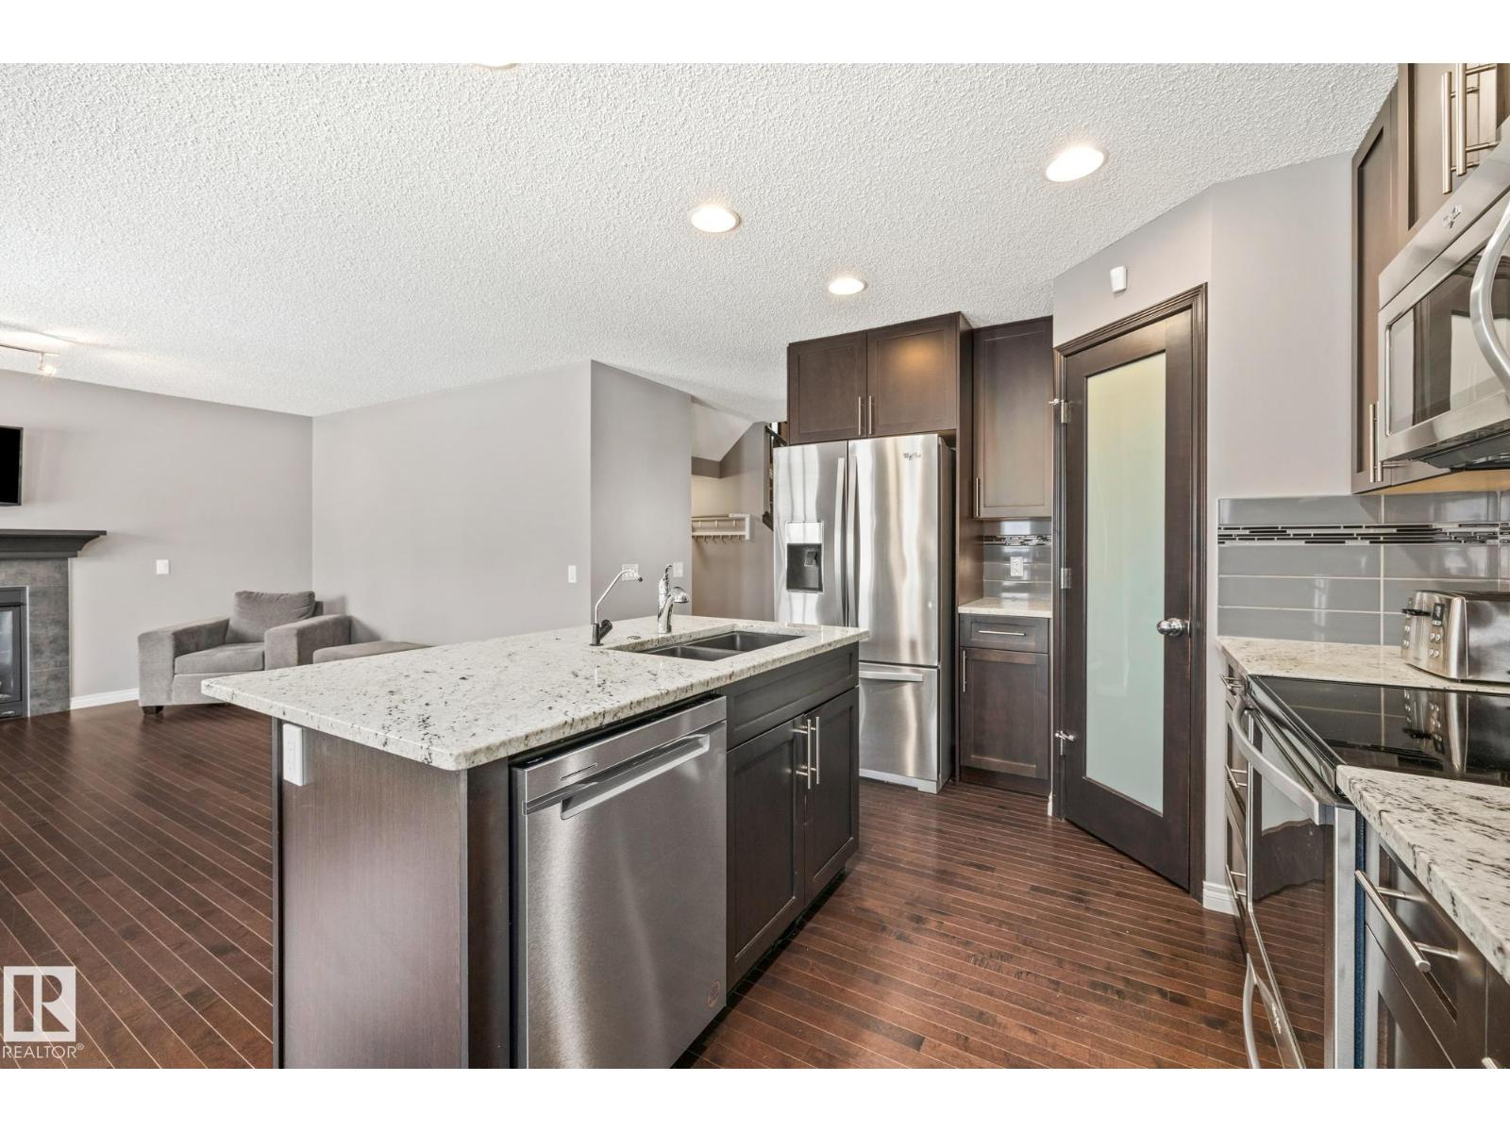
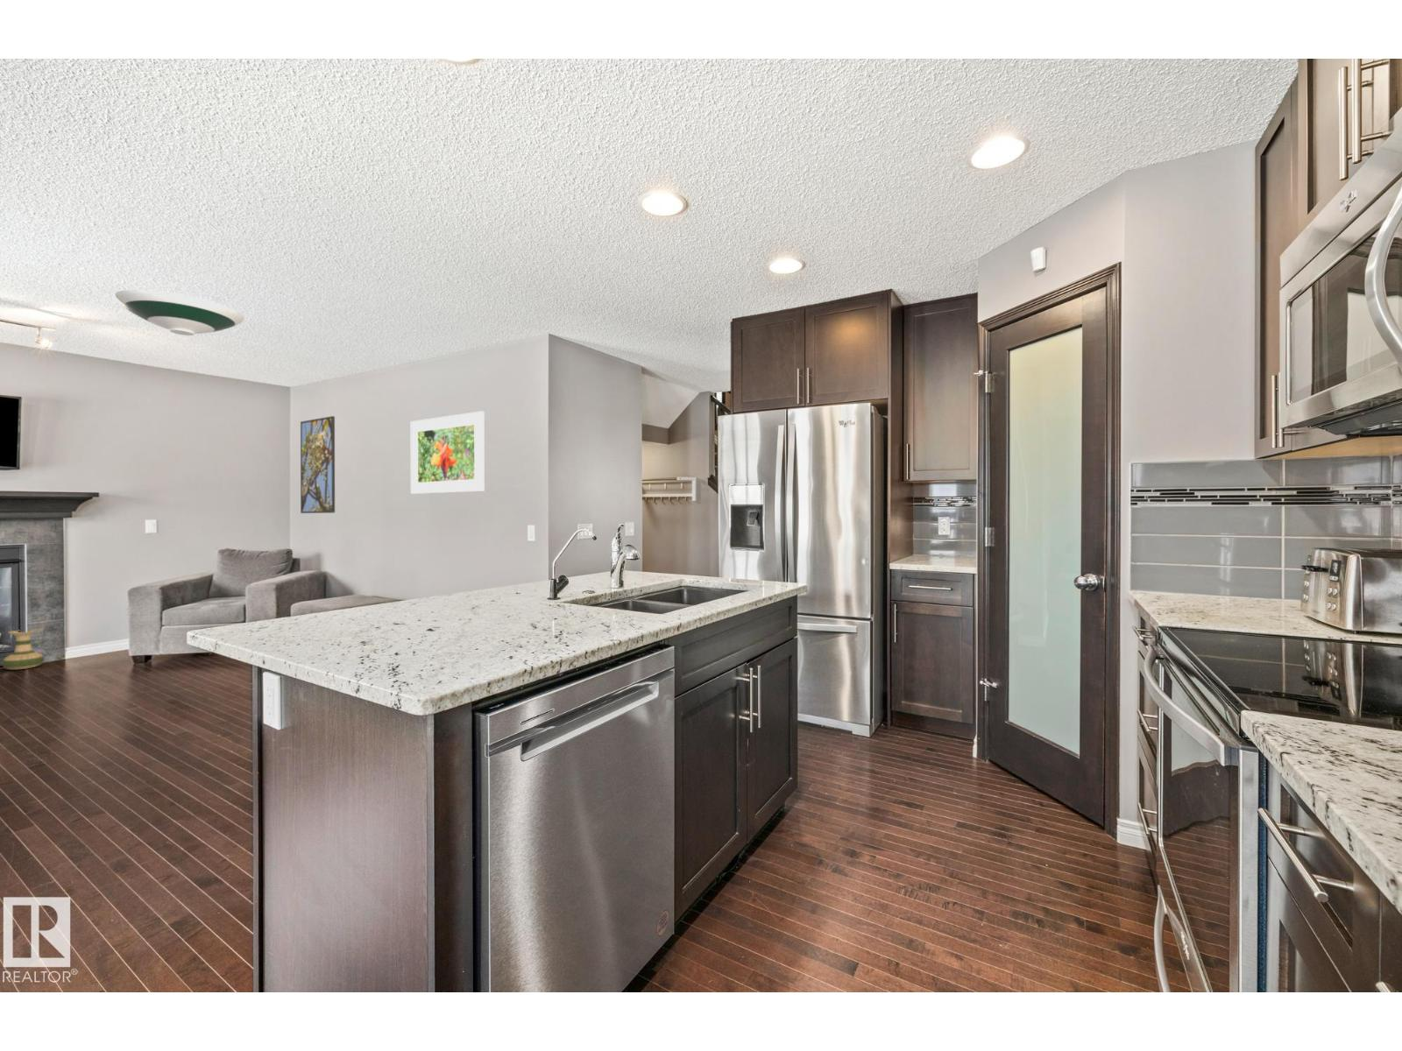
+ vase (23, 649)
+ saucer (181, 320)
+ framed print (445, 455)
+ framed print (317, 466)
